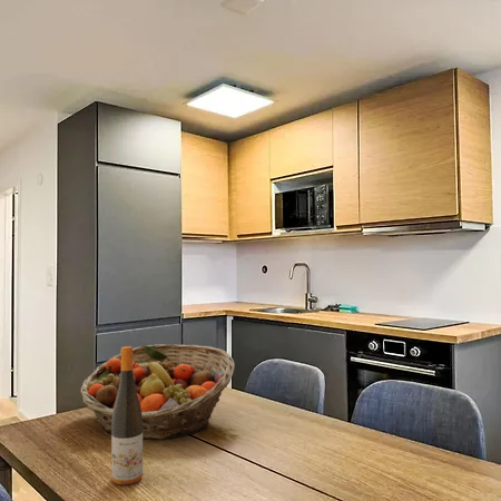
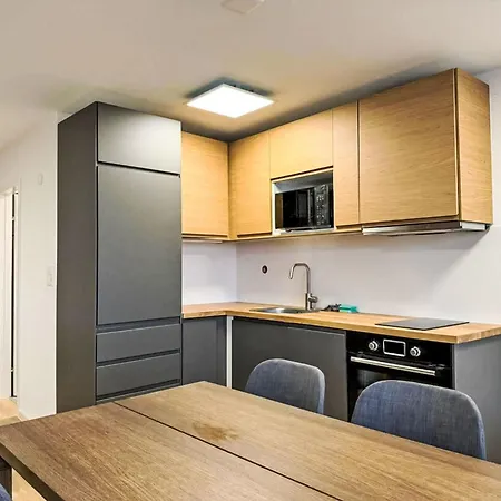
- wine bottle (127, 412)
- fruit basket (158, 386)
